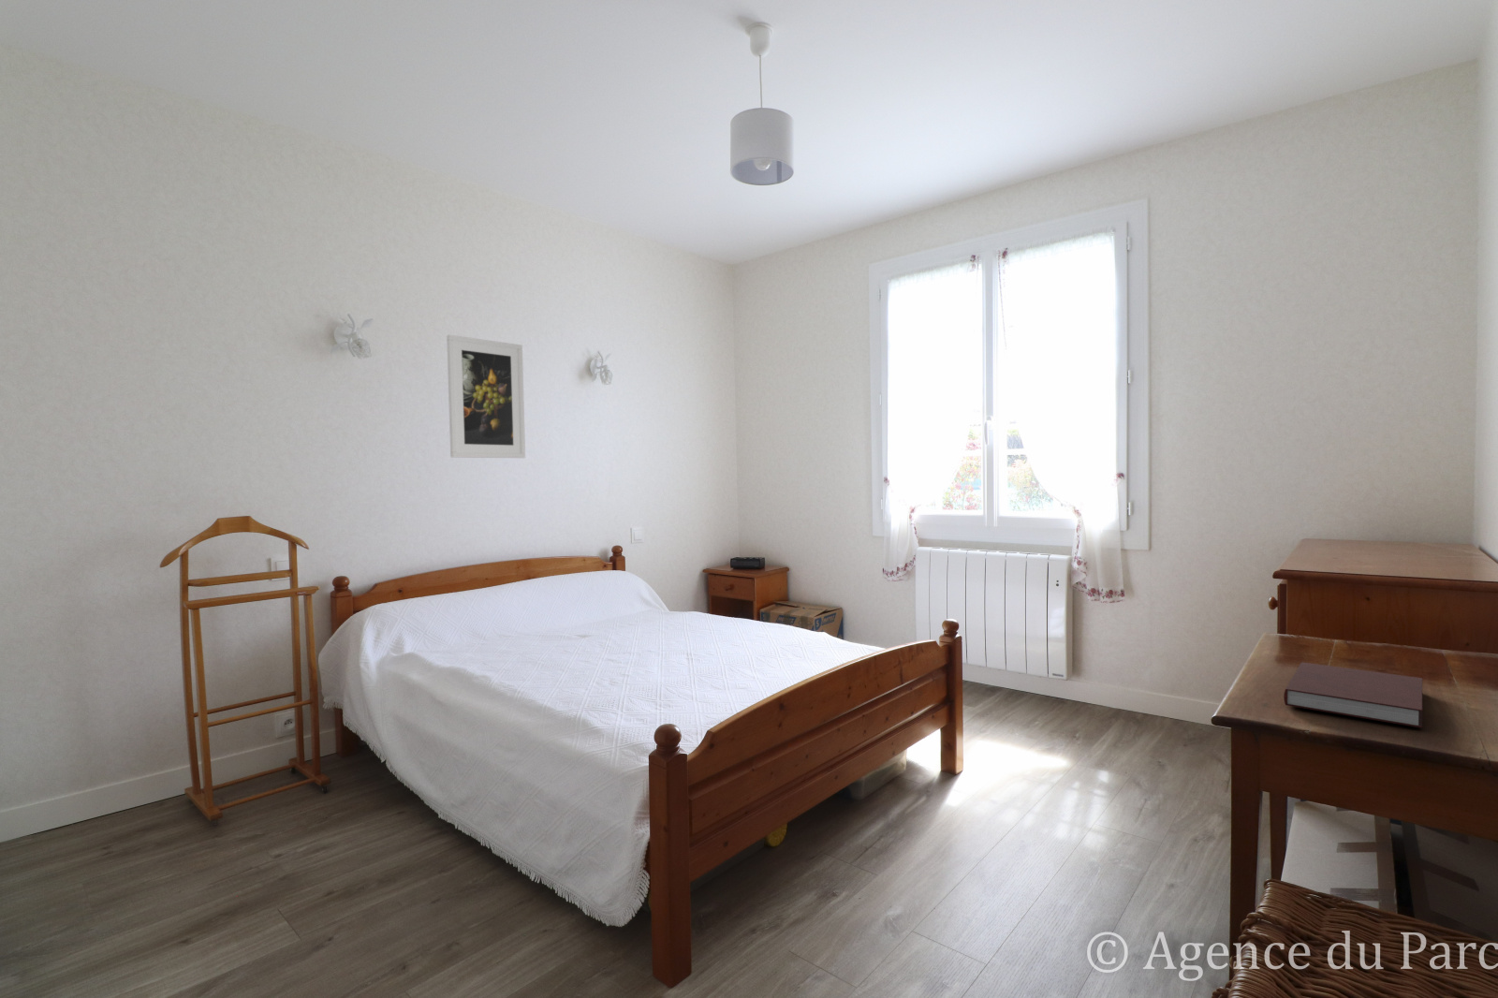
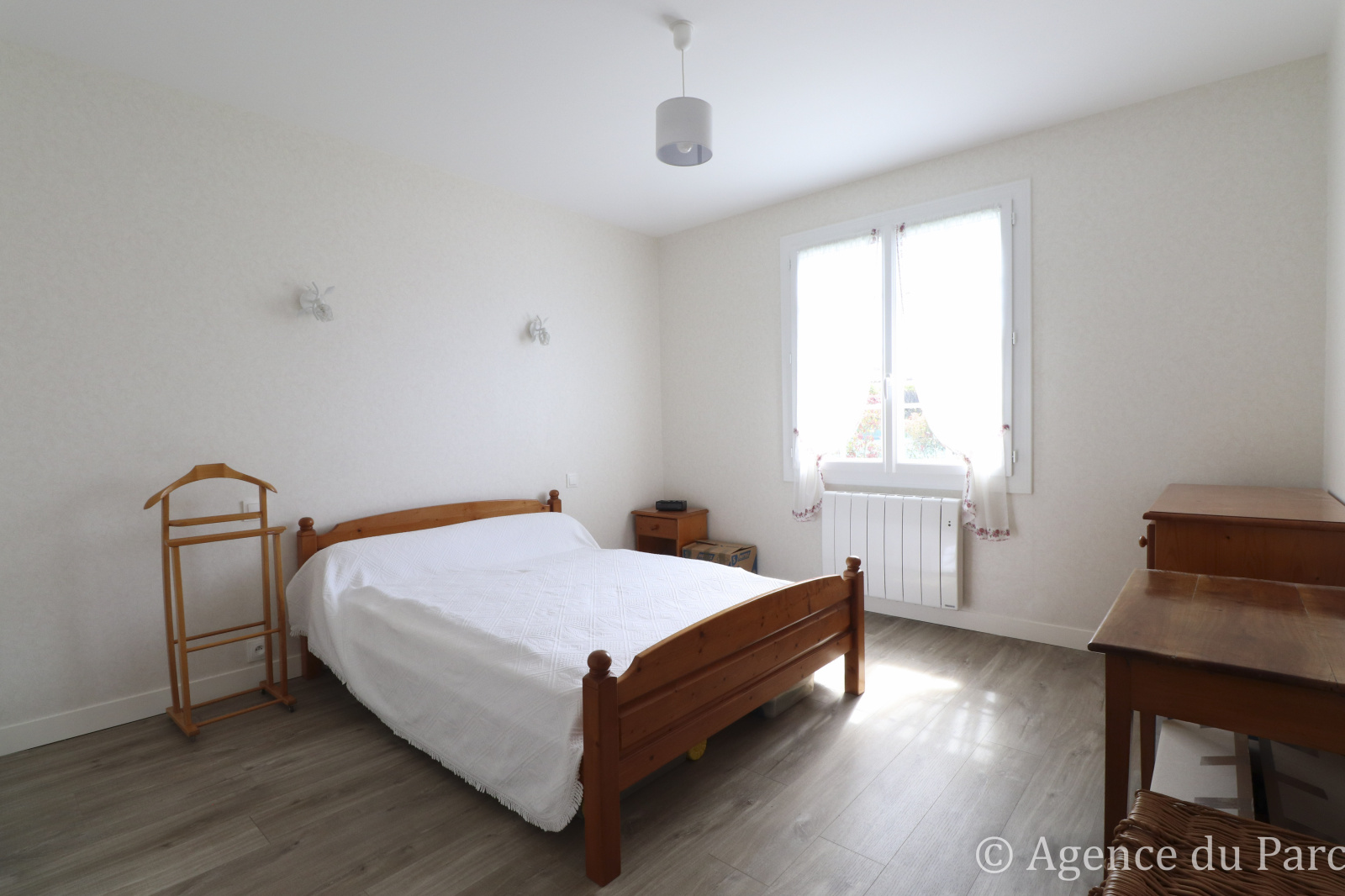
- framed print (487, 399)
- notebook (1354, 691)
